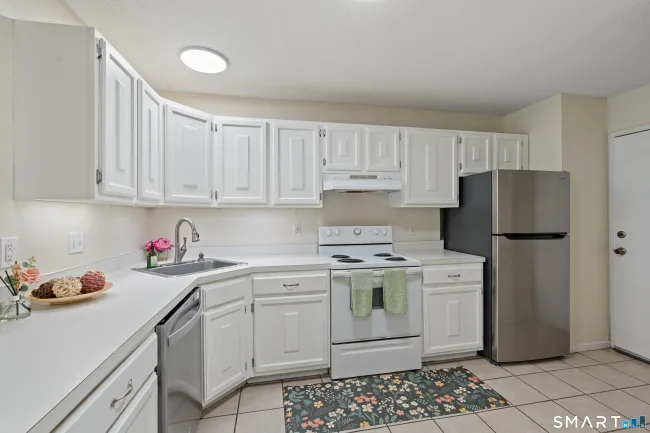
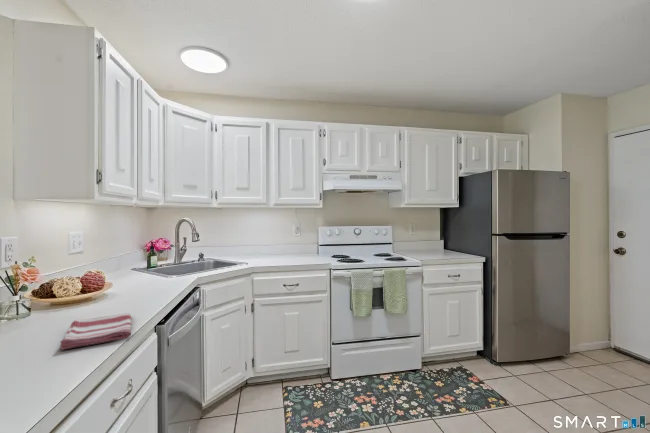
+ dish towel (100, 327)
